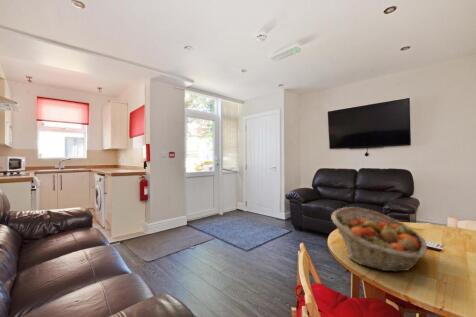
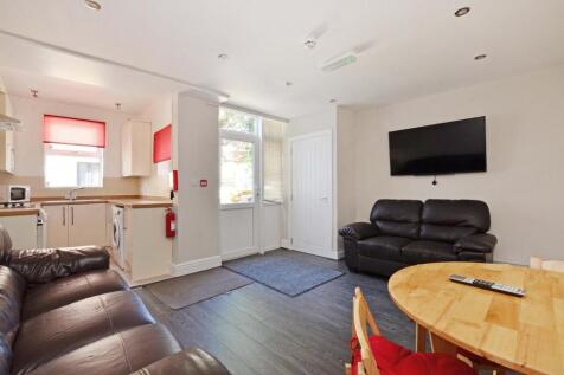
- fruit basket (376, 234)
